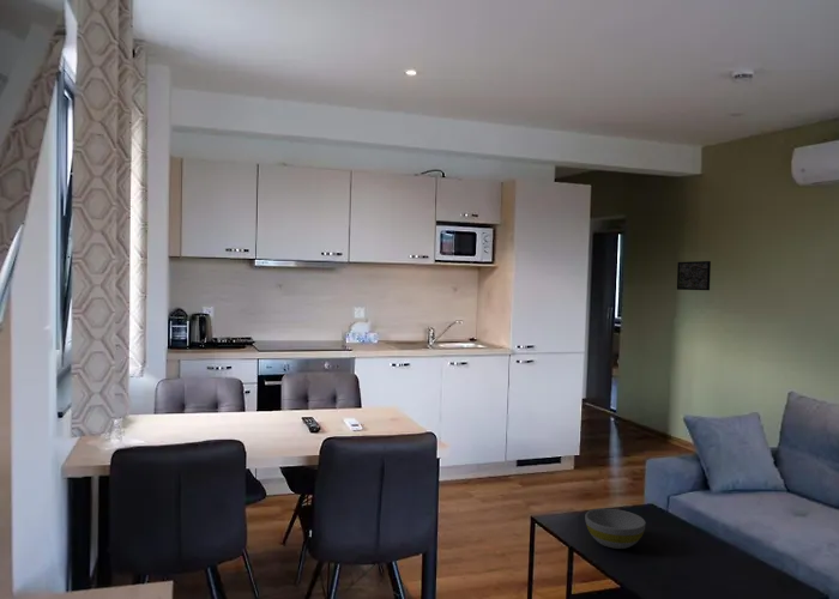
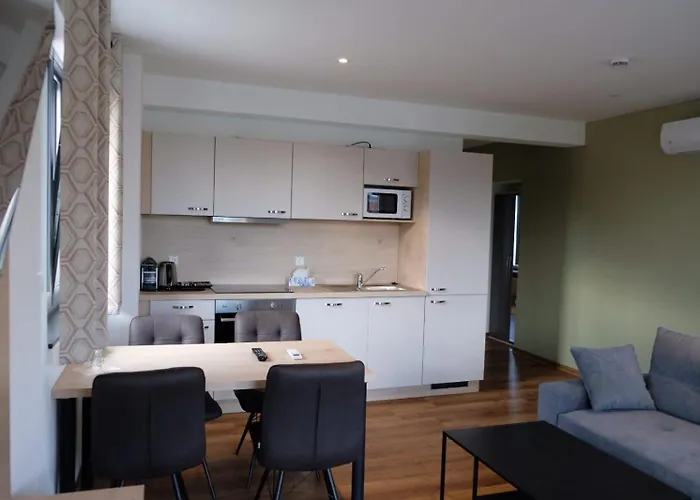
- bowl (614, 530)
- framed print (693, 276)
